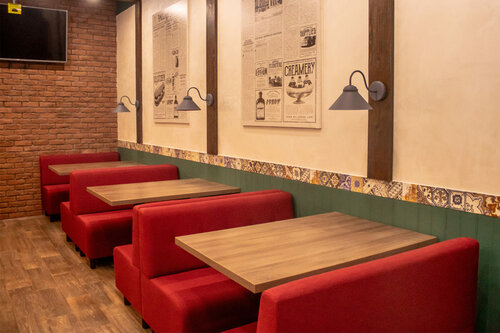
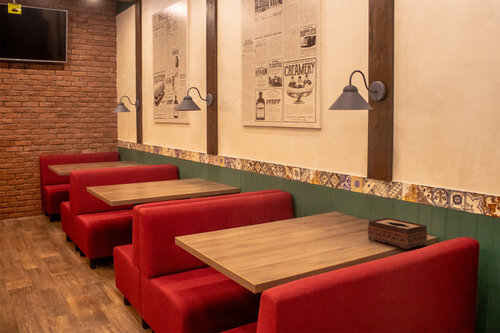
+ tissue box (396, 232)
